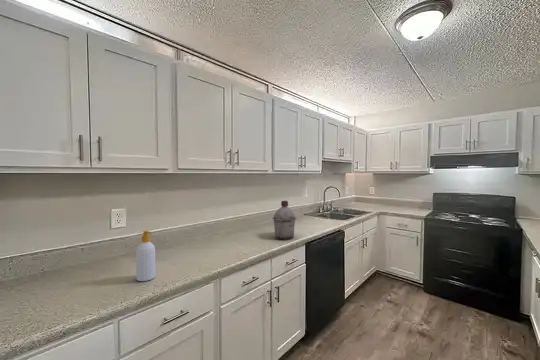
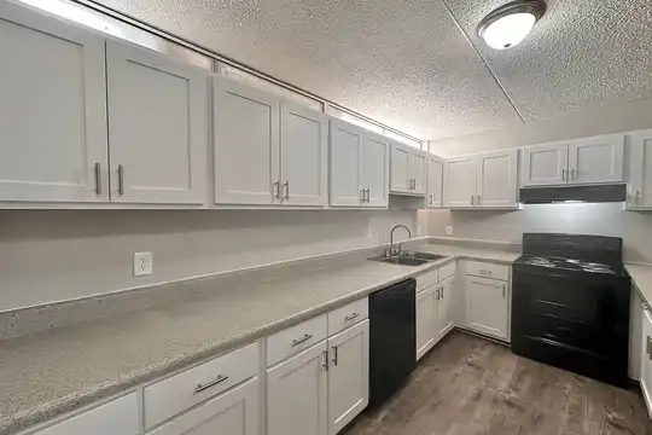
- soap bottle (146, 254)
- canister (284, 219)
